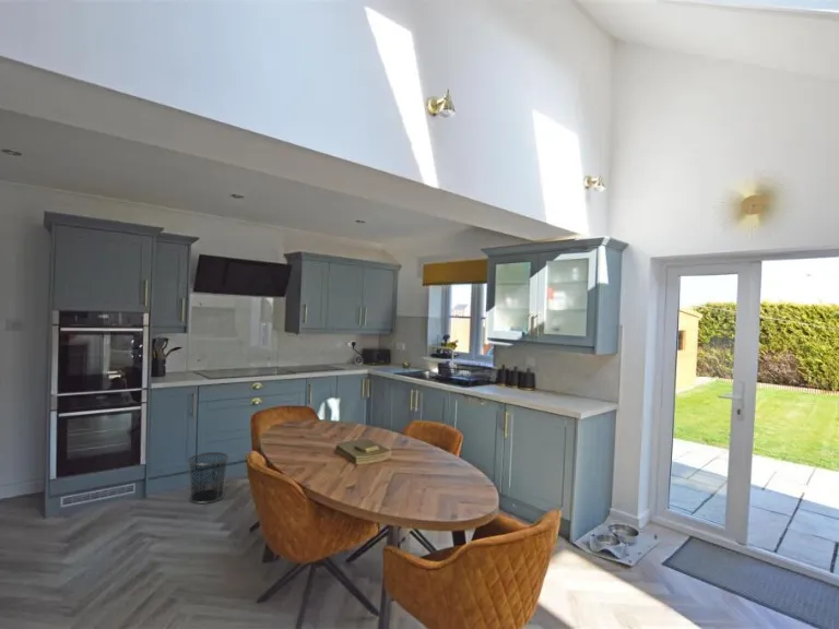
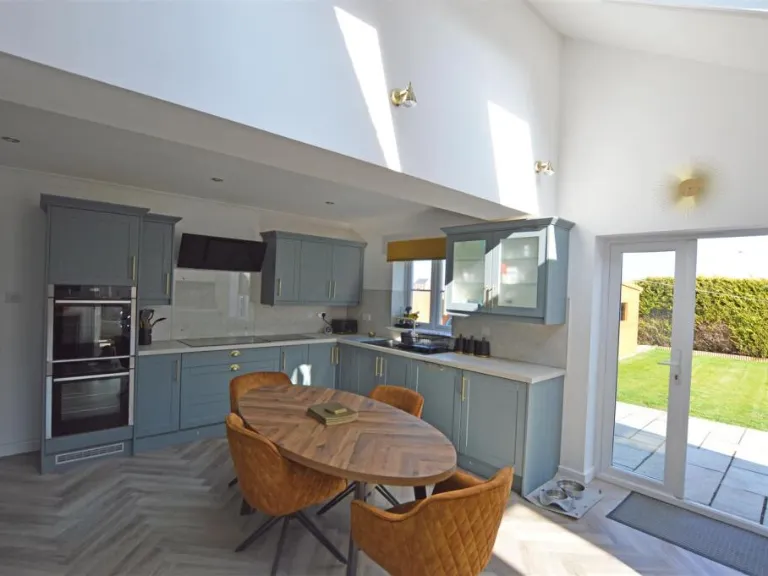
- trash can (206, 476)
